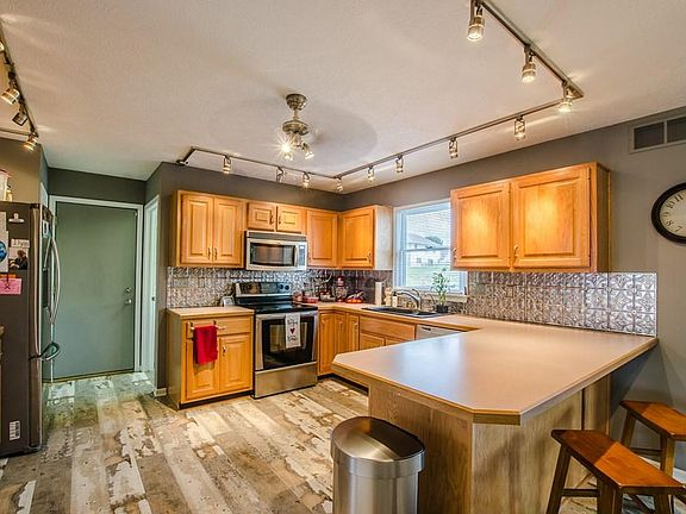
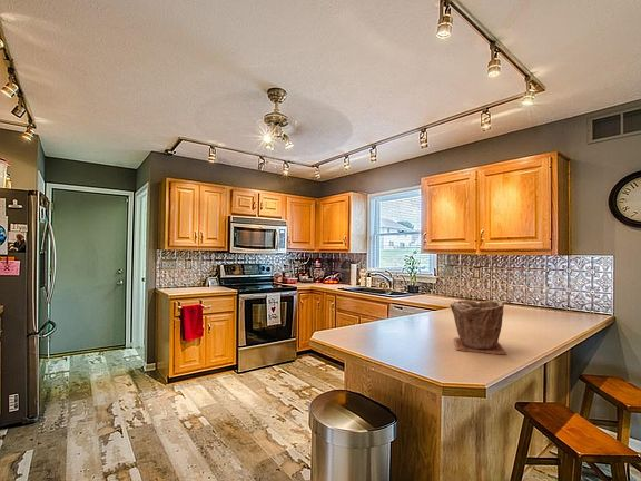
+ plant pot (477, 323)
